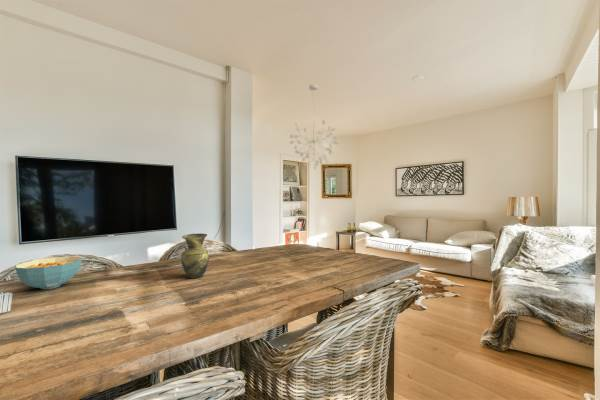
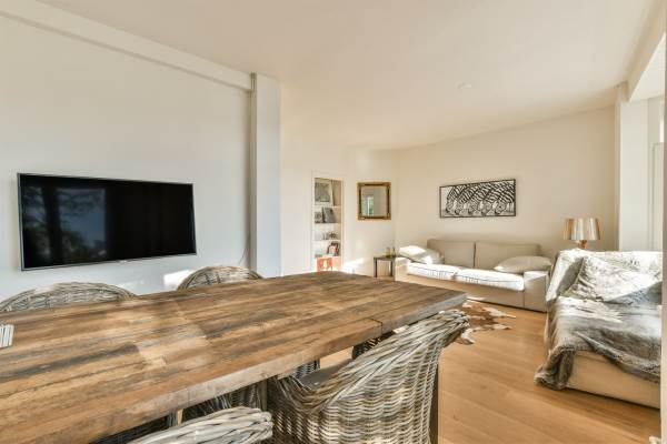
- vase (195, 255)
- chandelier (314, 127)
- cereal bowl (50, 274)
